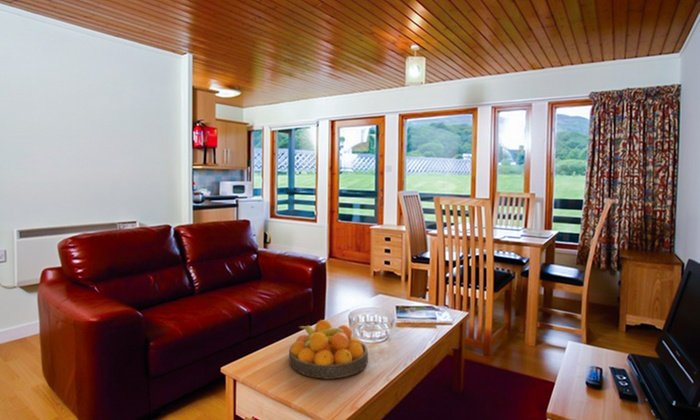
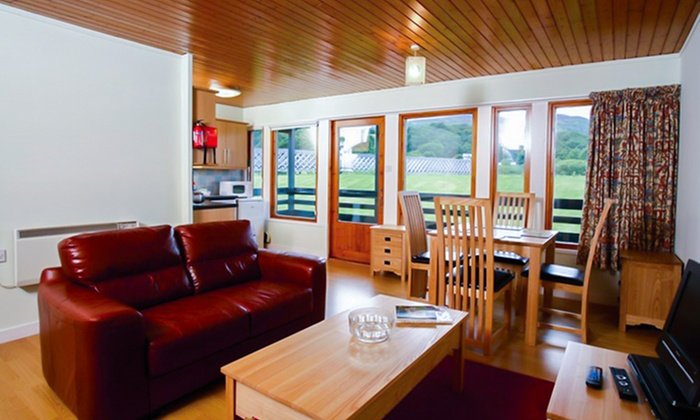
- fruit bowl (328, 343)
